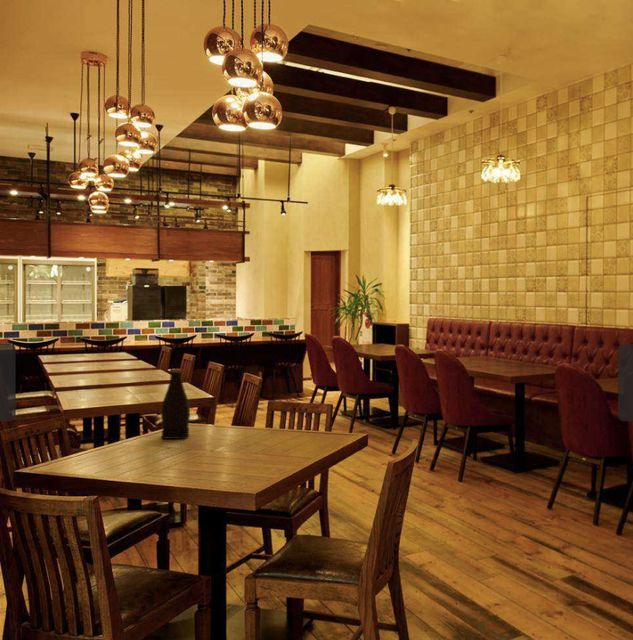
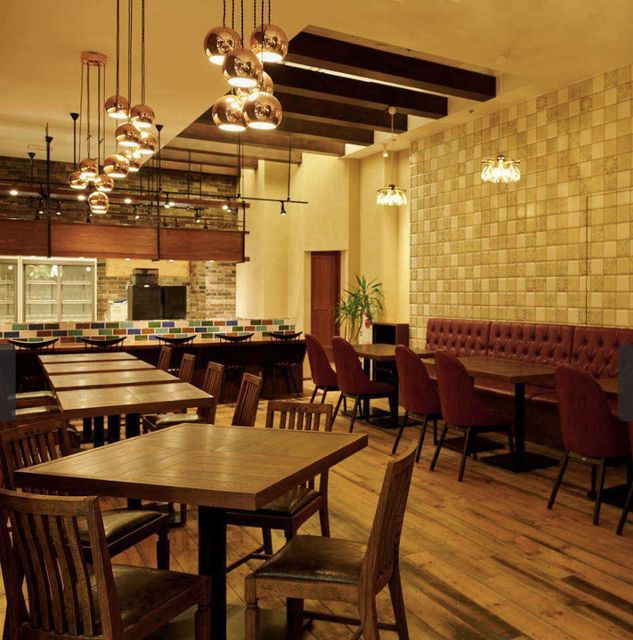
- bottle (175, 402)
